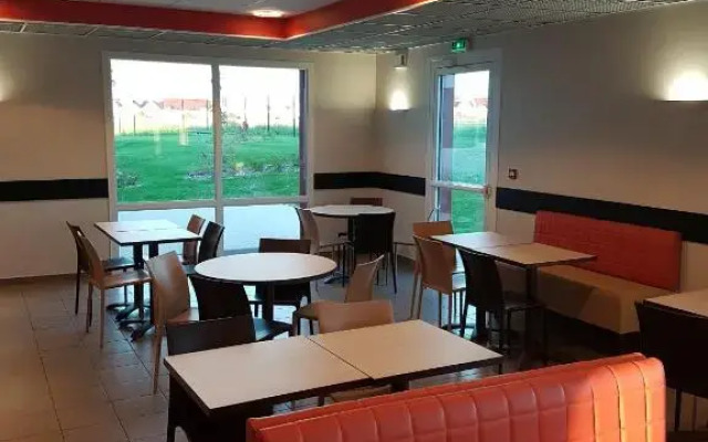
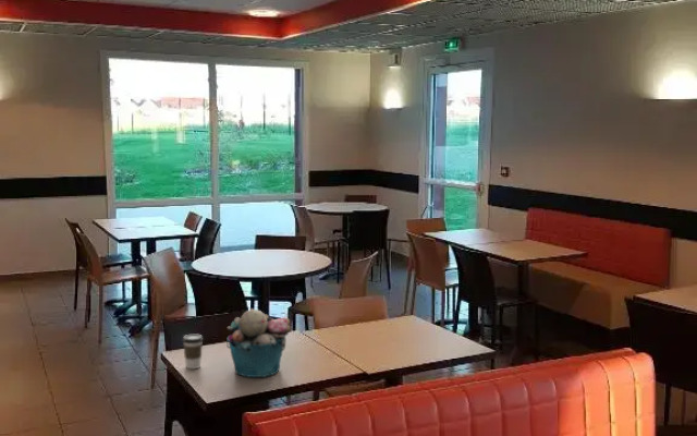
+ coffee cup (193, 351)
+ bucket (258, 338)
